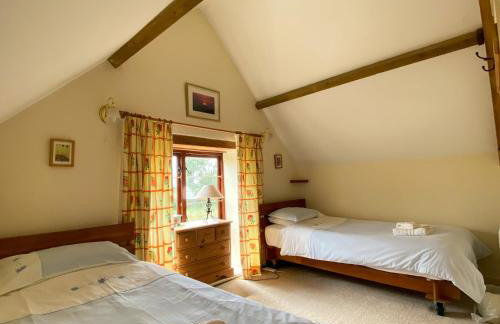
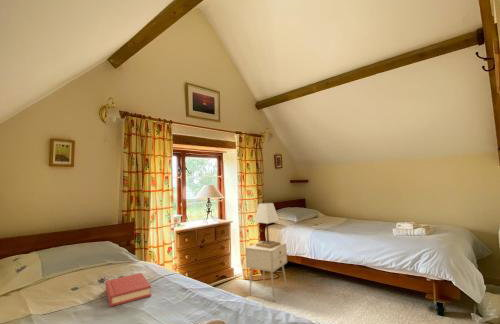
+ nightstand (268, 269)
+ hardback book (127, 288)
+ lamp (267, 224)
